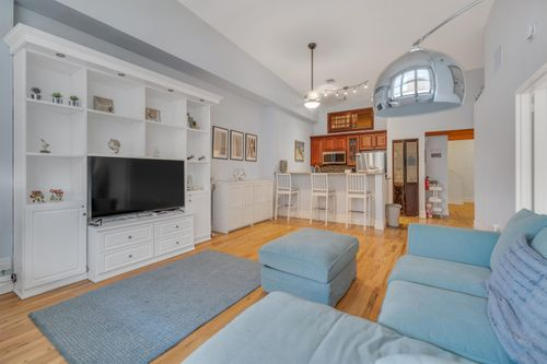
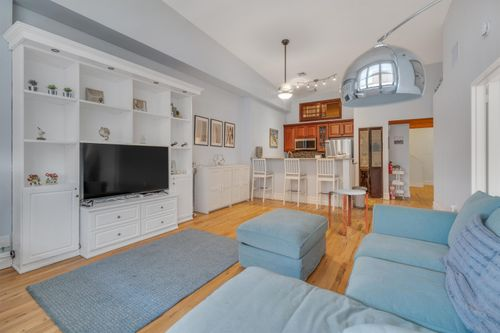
+ side table (348, 210)
